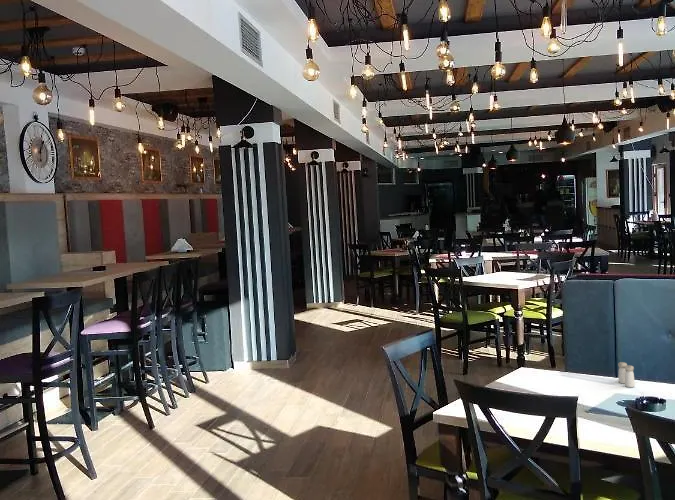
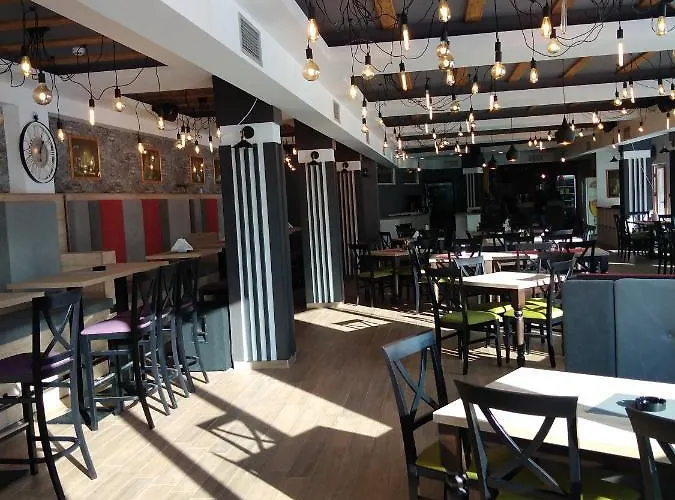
- salt and pepper shaker (626, 374)
